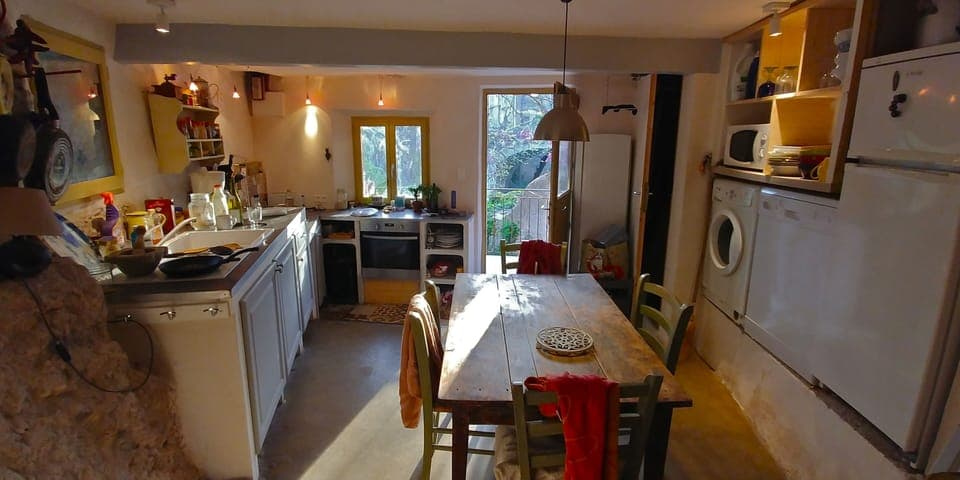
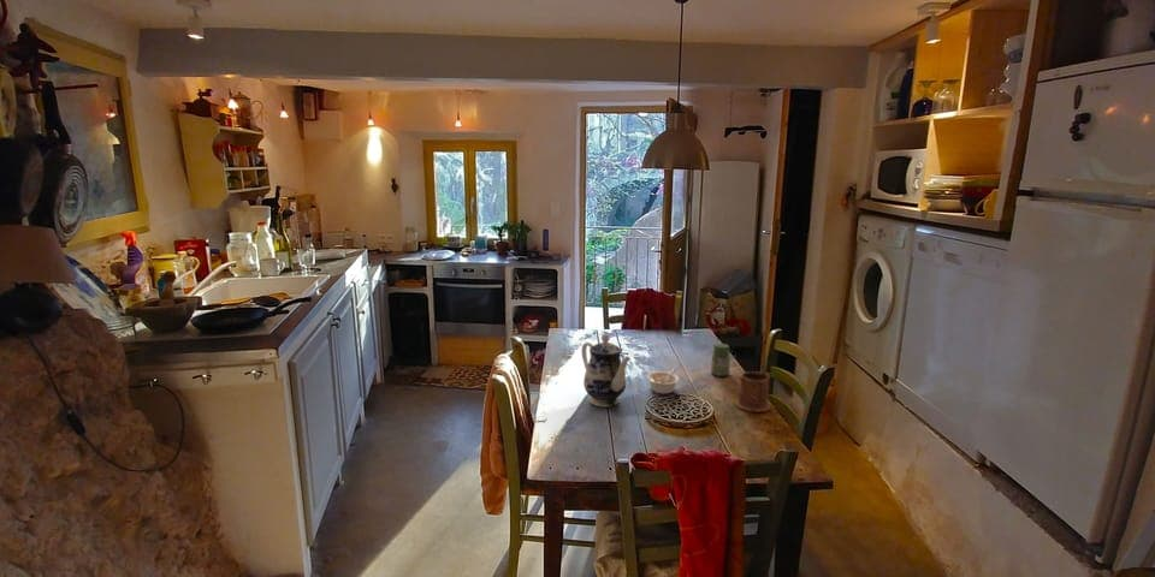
+ teapot (604, 368)
+ mug (748, 388)
+ jar (721, 359)
+ legume (662, 381)
